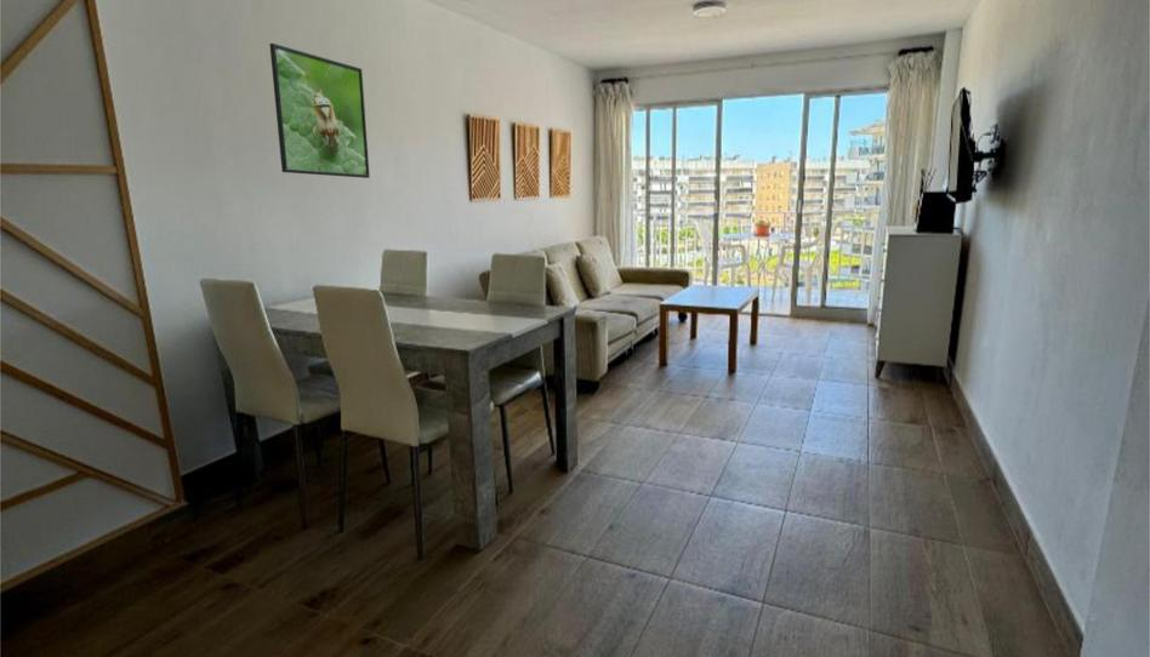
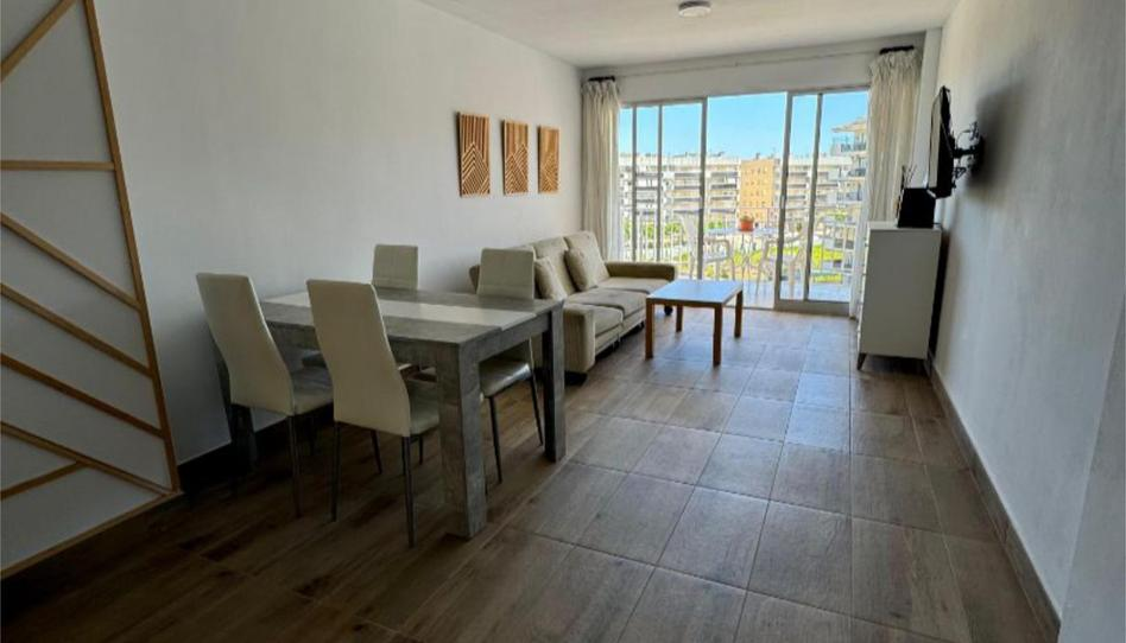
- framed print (324, 116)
